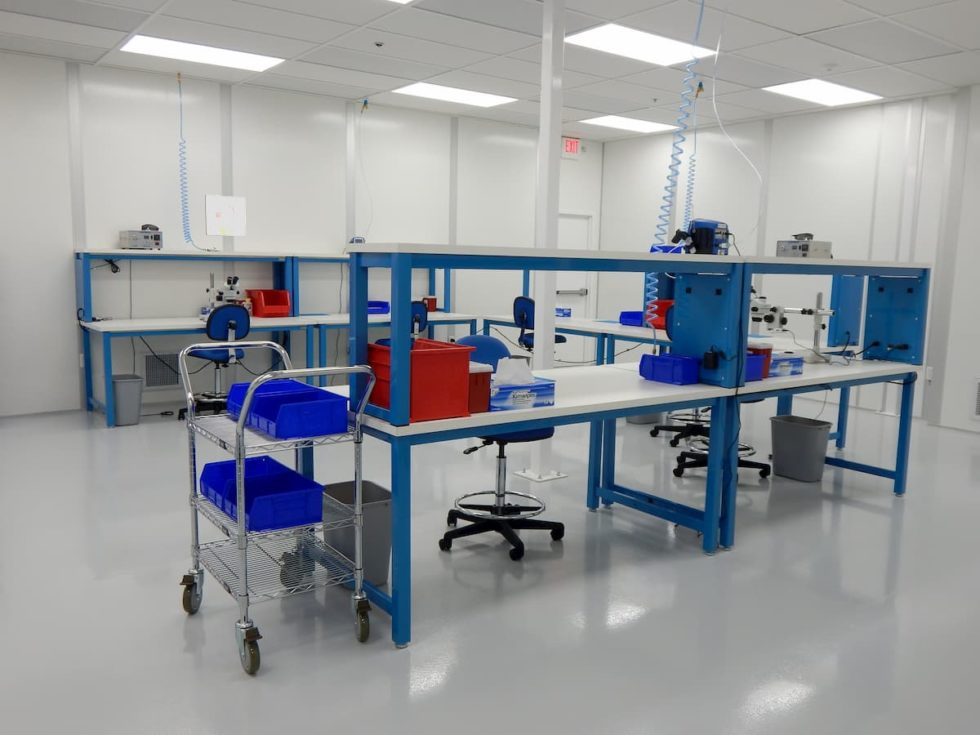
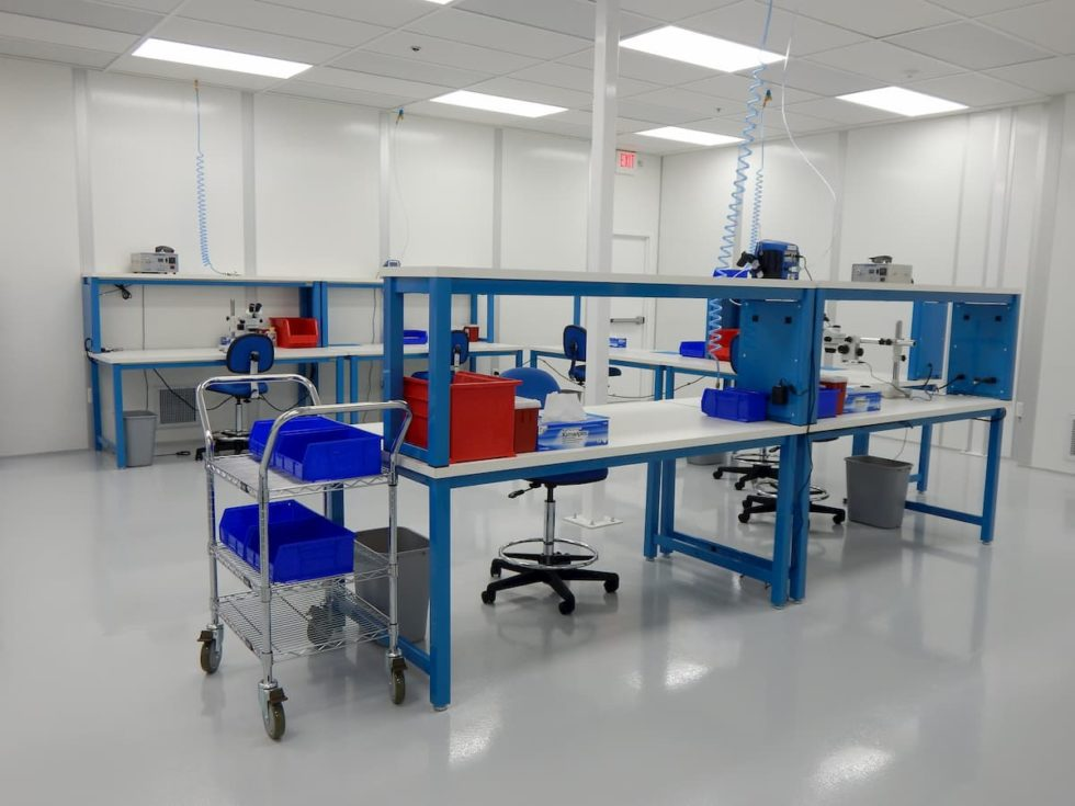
- wall art (225, 216)
